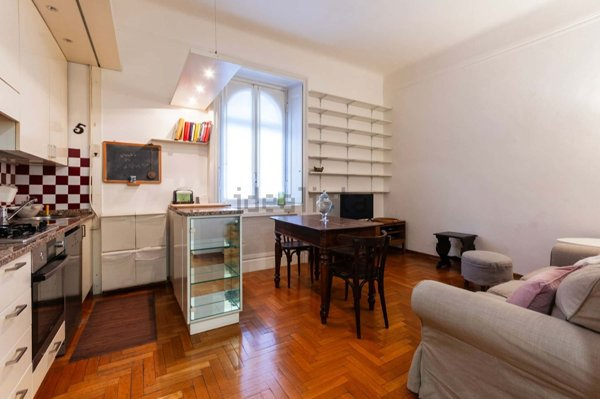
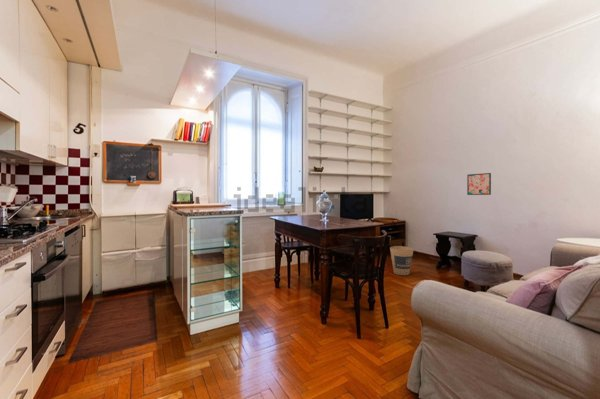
+ wall art (478, 184)
+ trash can (401, 260)
